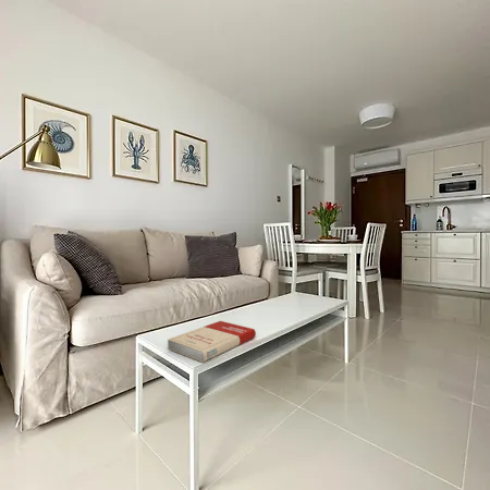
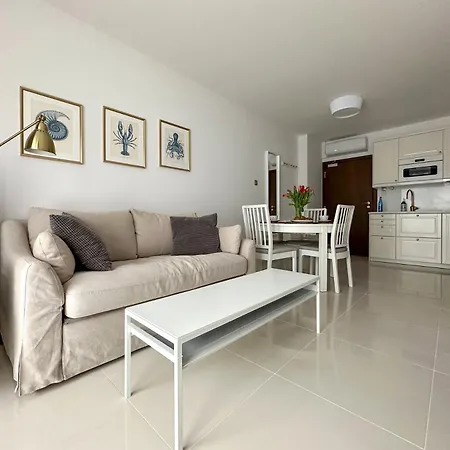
- book (213, 338)
